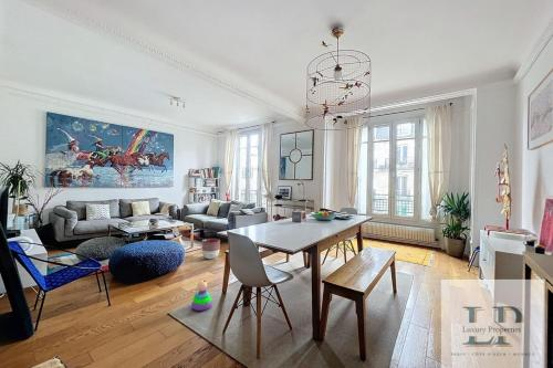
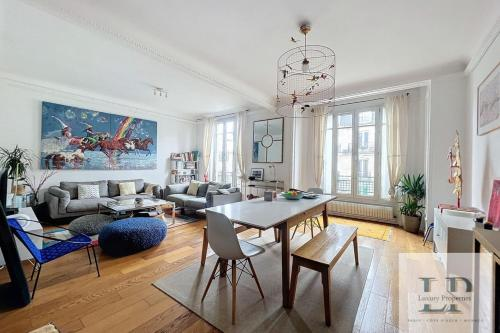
- planter (210, 249)
- stacking toy (201, 293)
